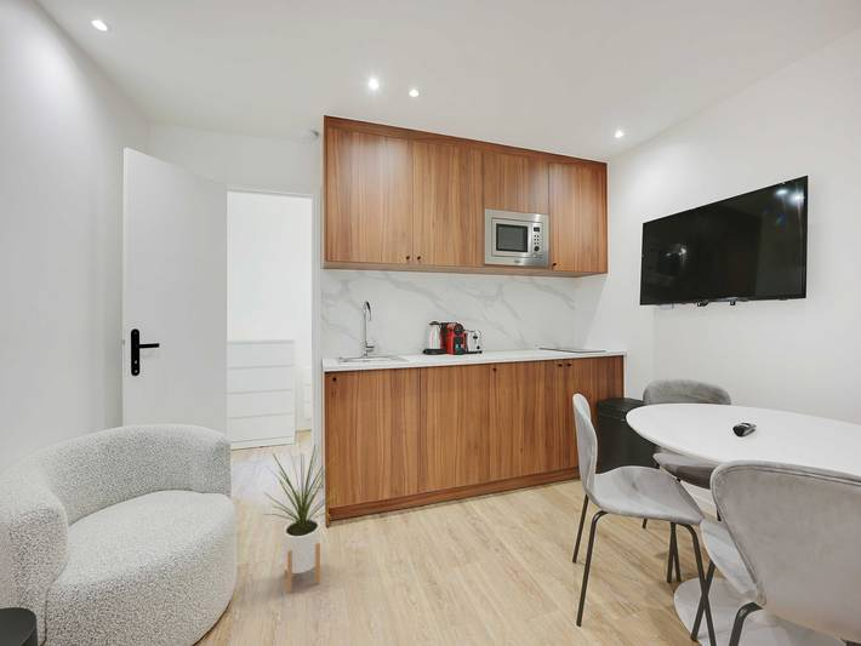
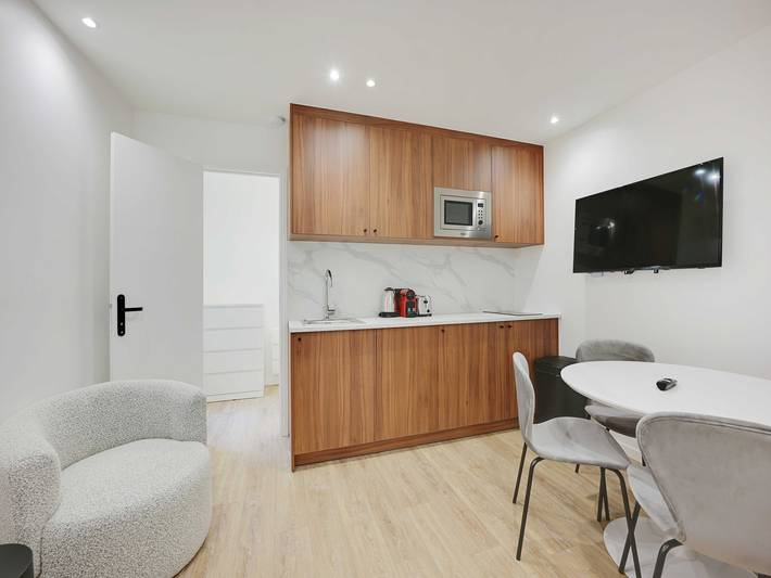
- house plant (301, 509)
